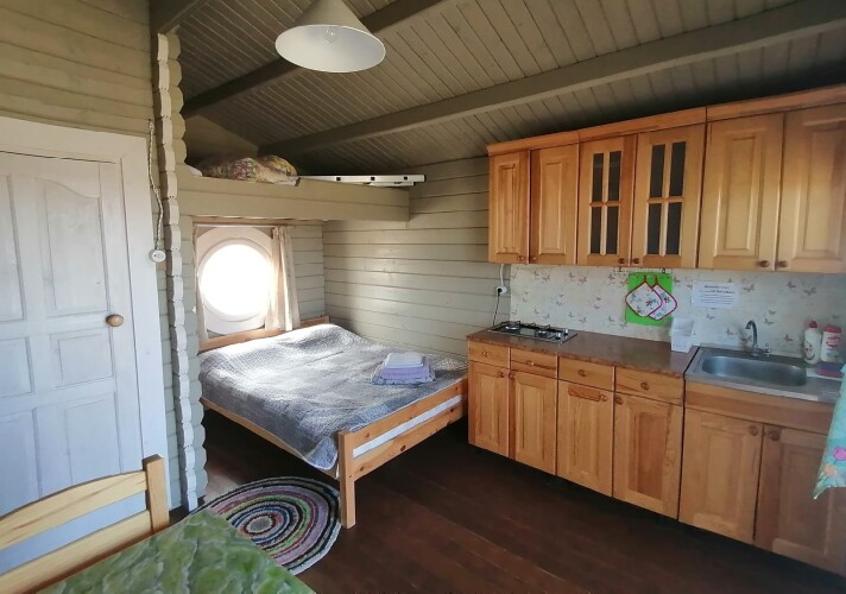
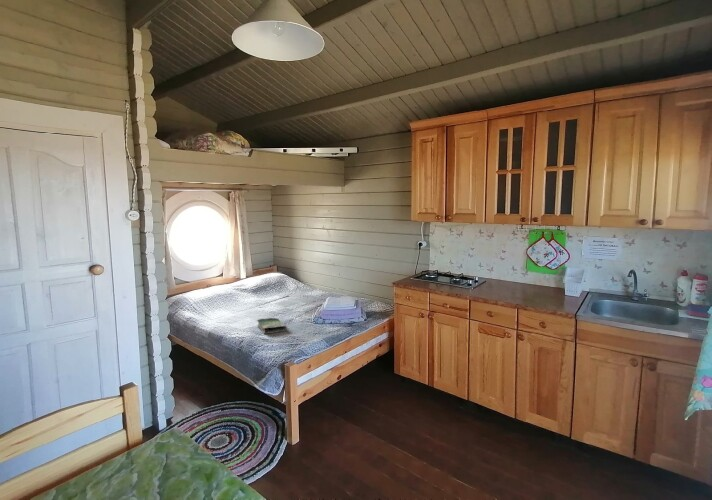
+ book (271, 324)
